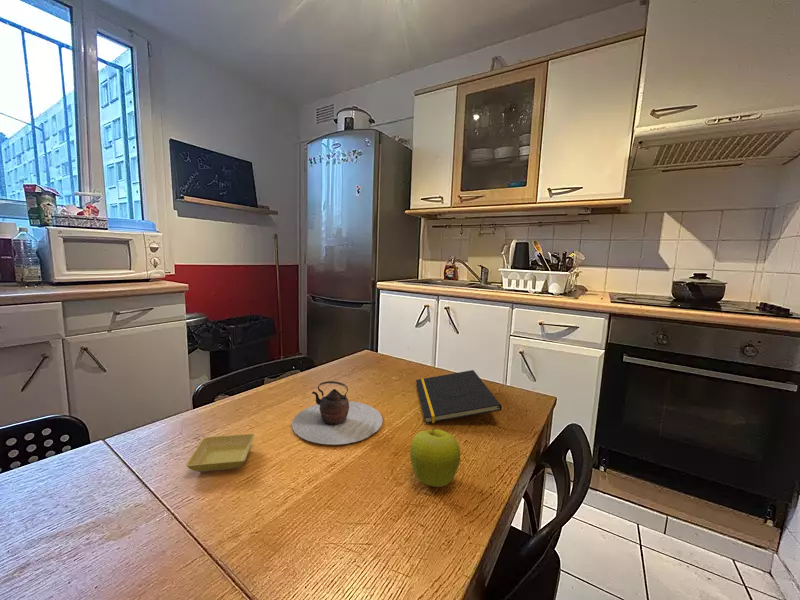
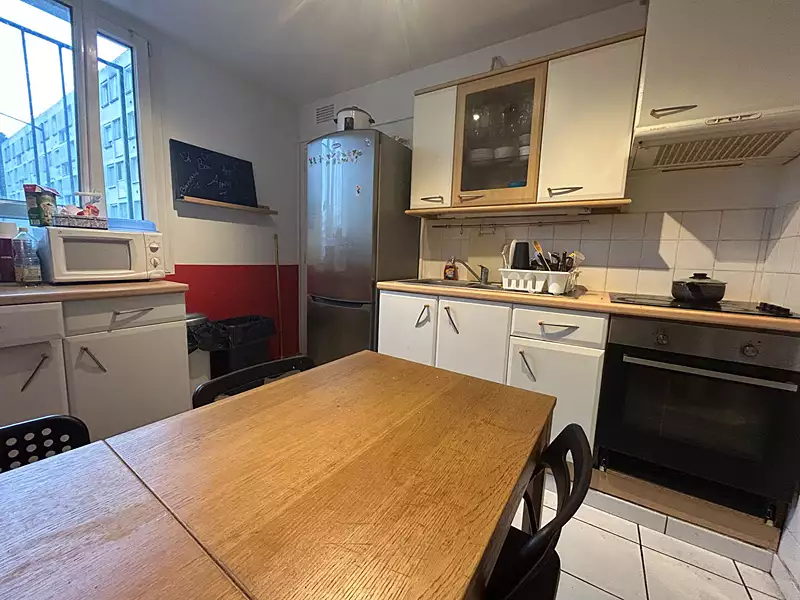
- notepad (453, 393)
- teapot (338, 400)
- fruit (434, 455)
- saucer (223, 453)
